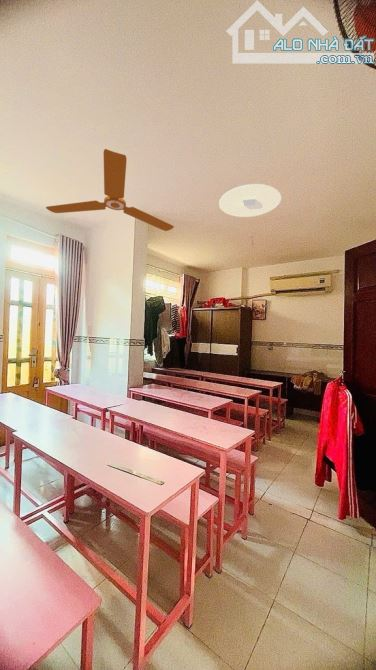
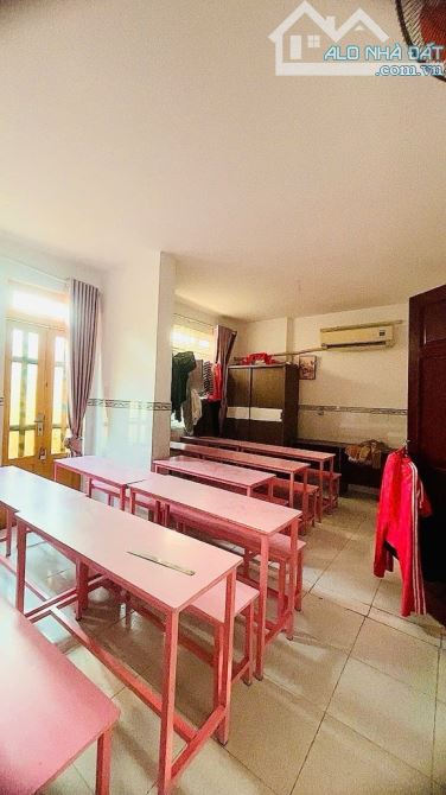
- ceiling fan (115, 179)
- ceiling light (249, 199)
